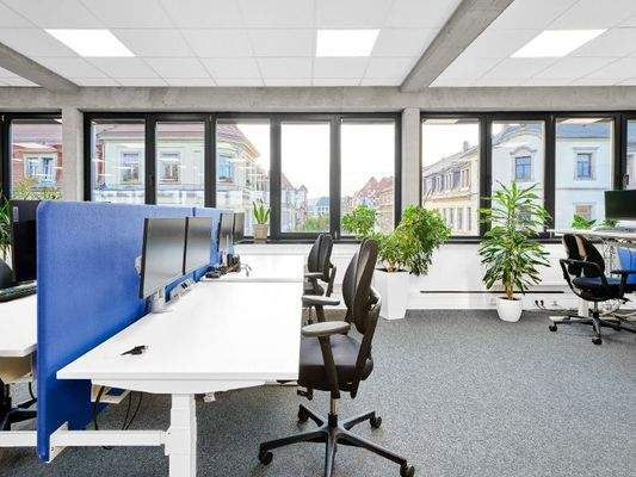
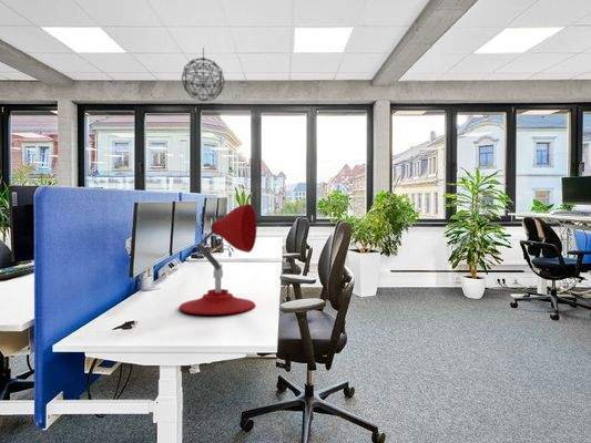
+ pendant light (203, 74)
+ desk lamp (214, 258)
